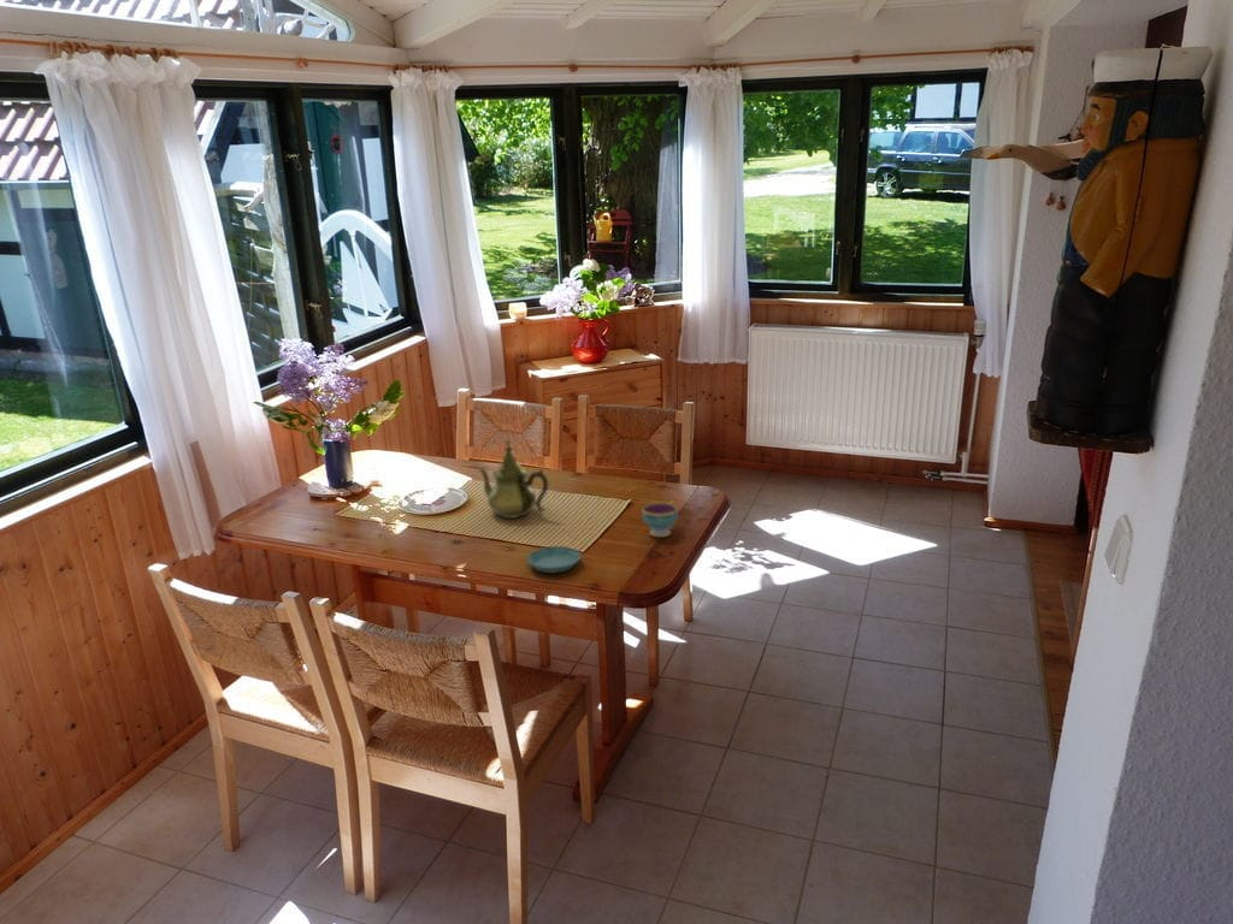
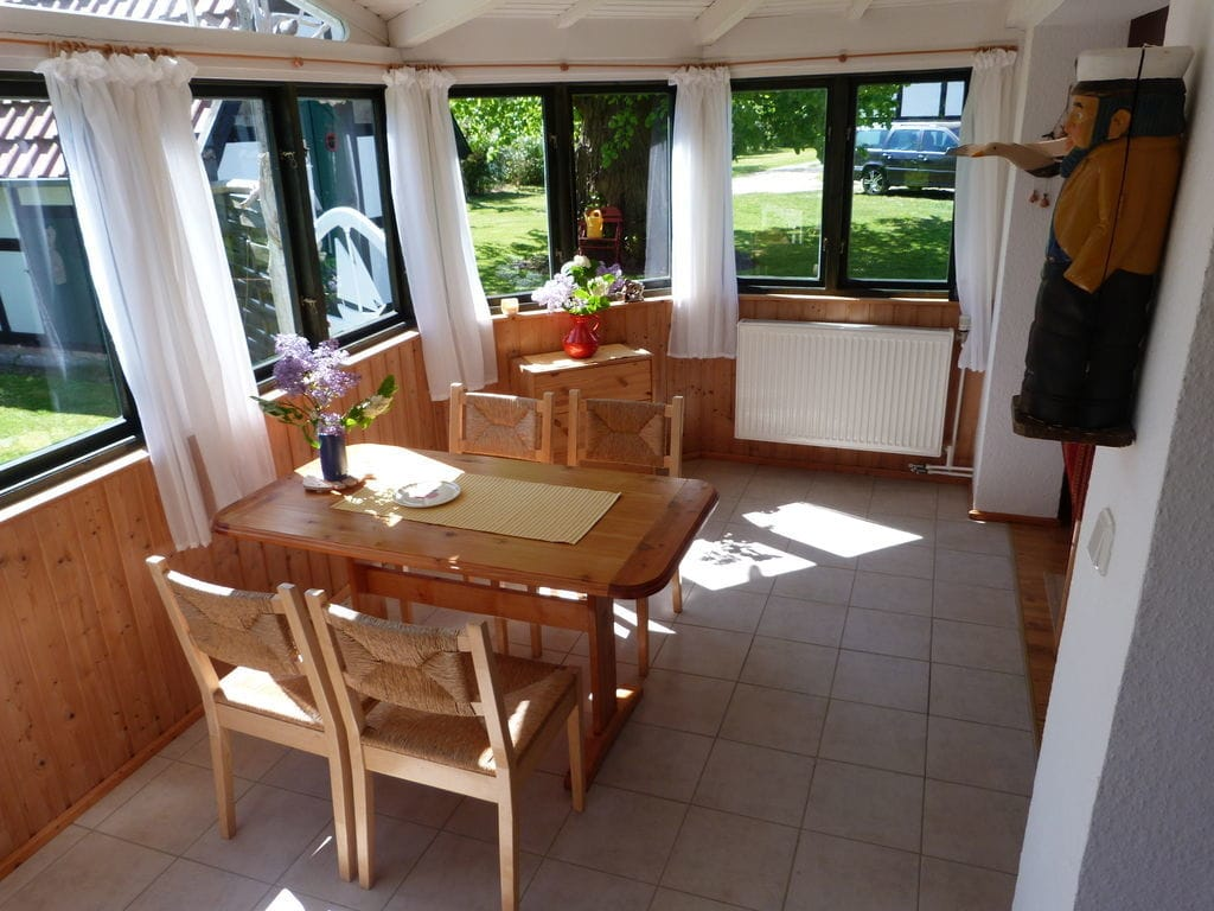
- saucer (554, 561)
- teapot (512, 476)
- teacup (662, 519)
